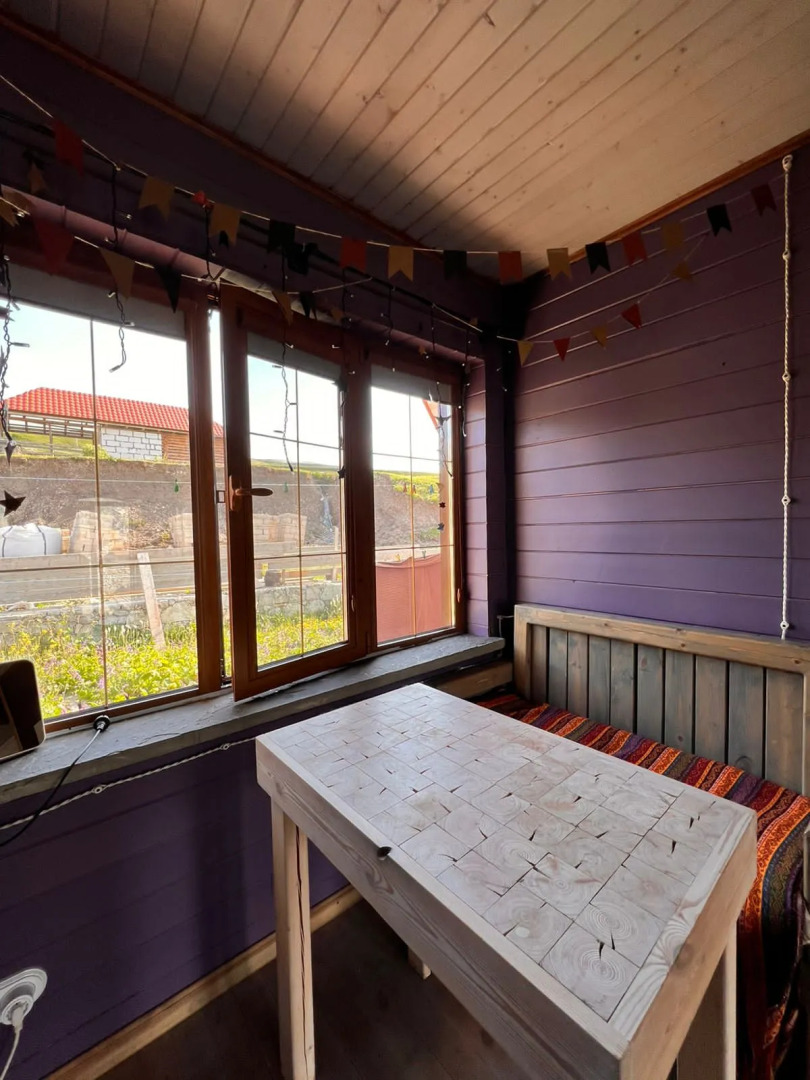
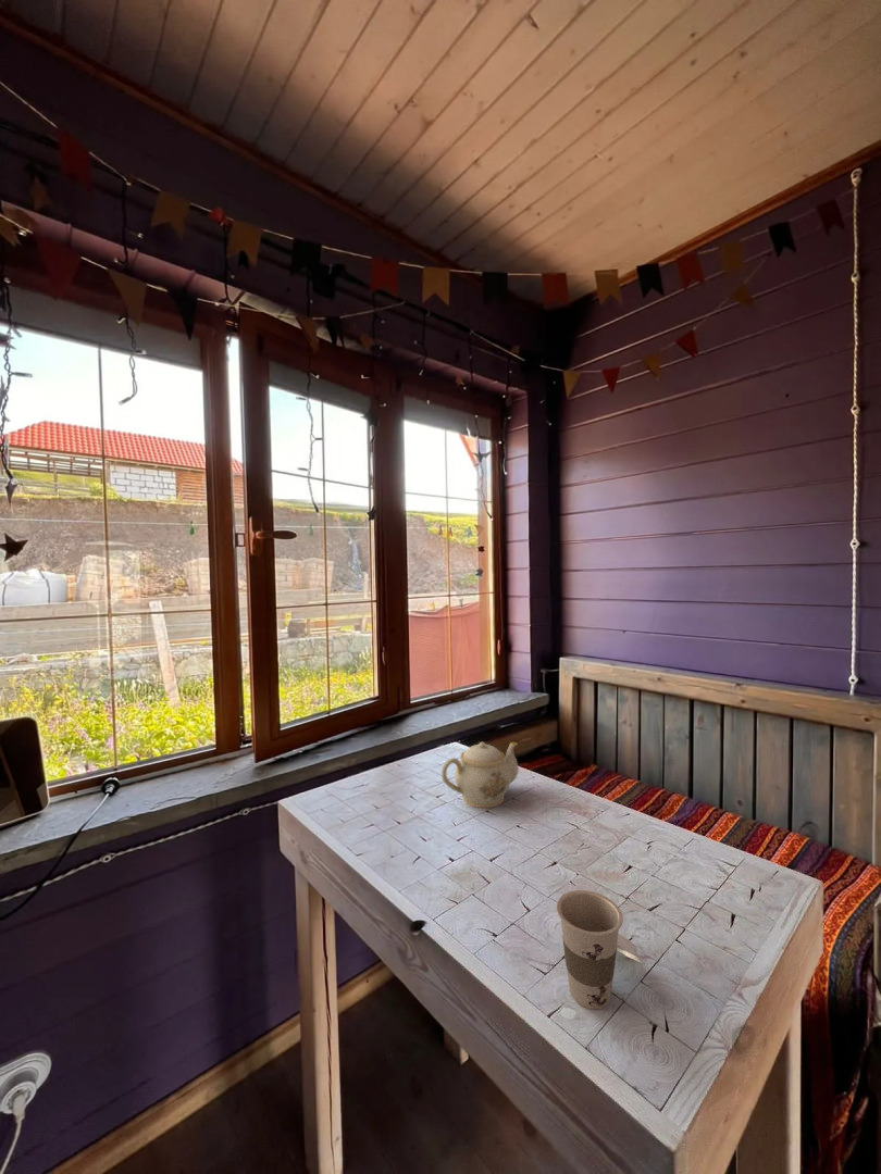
+ teapot (481, 771)
+ cup (598, 940)
